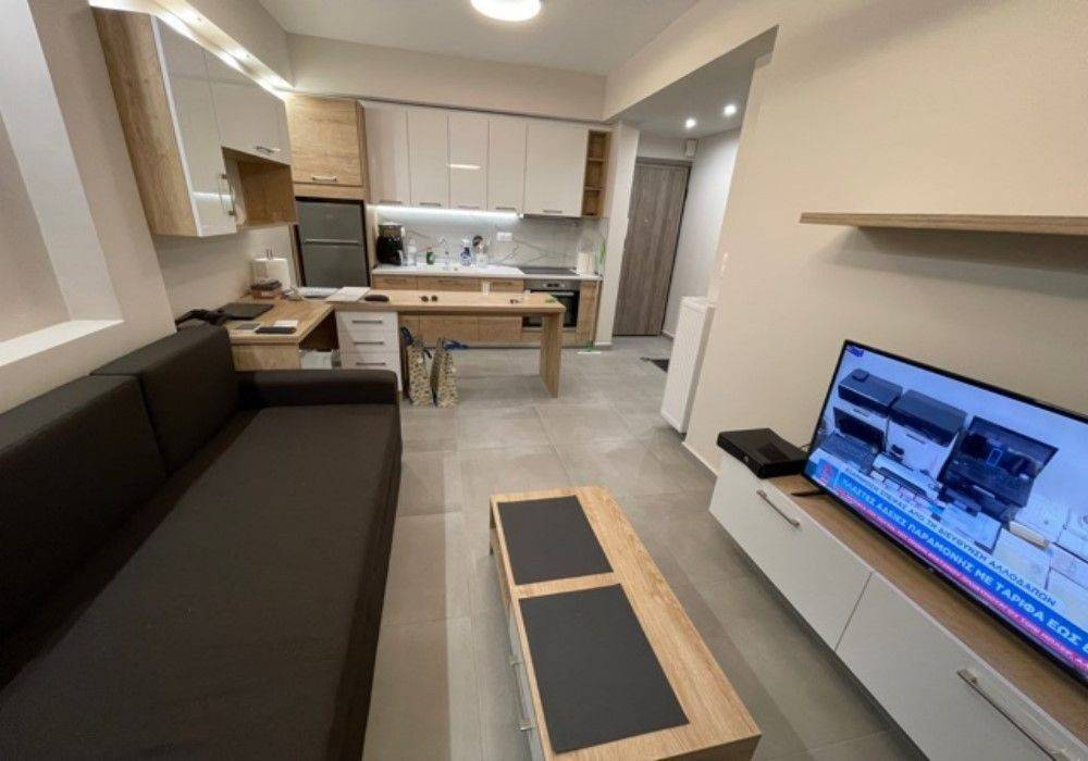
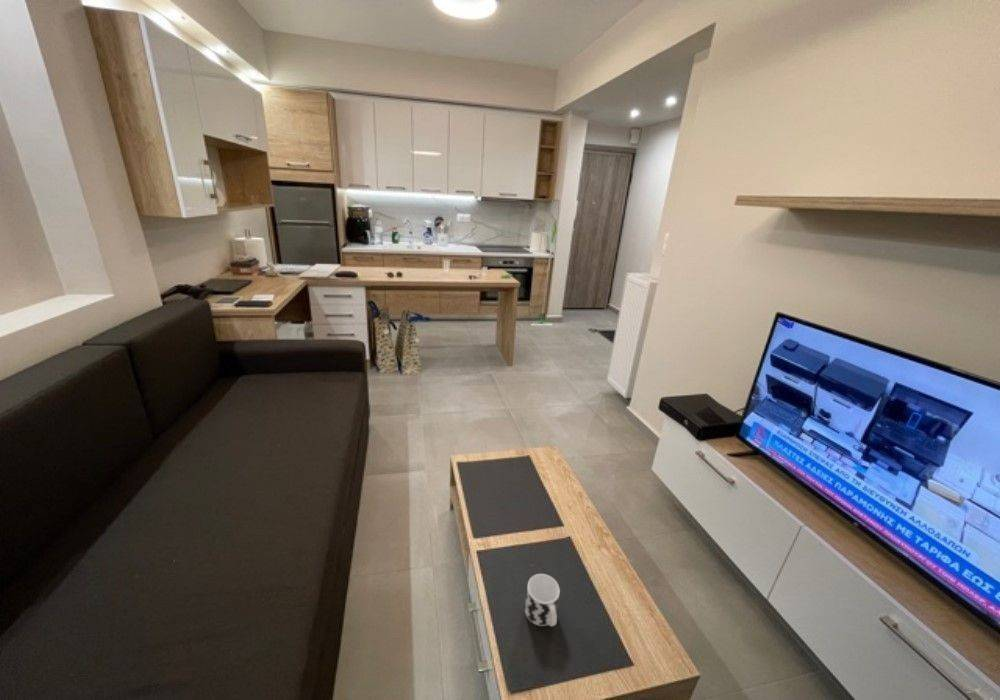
+ cup (544, 604)
